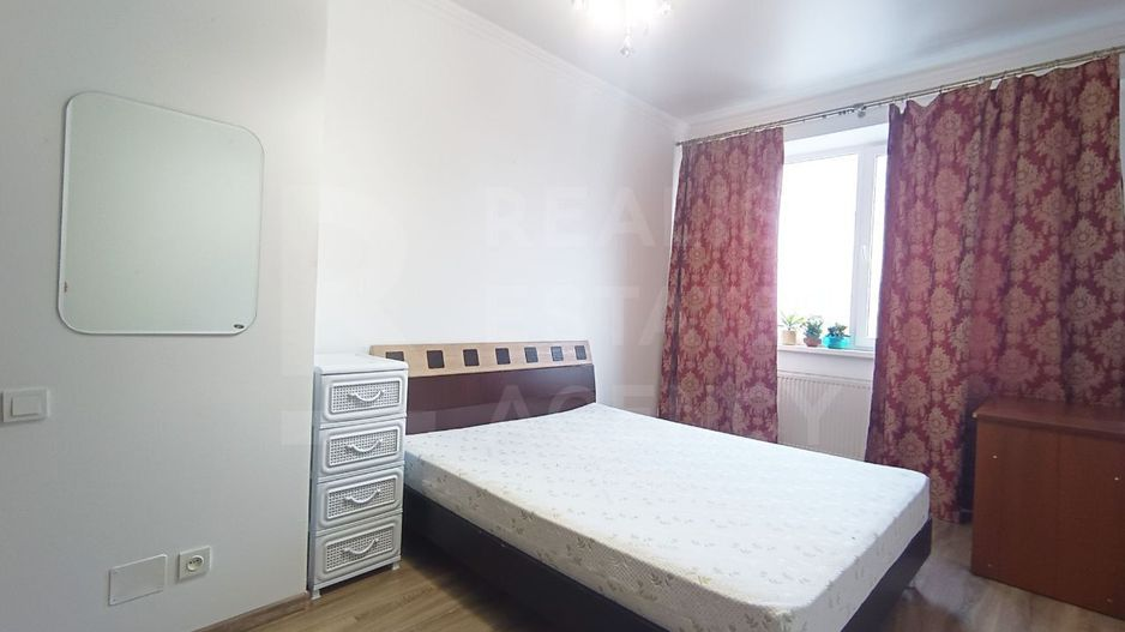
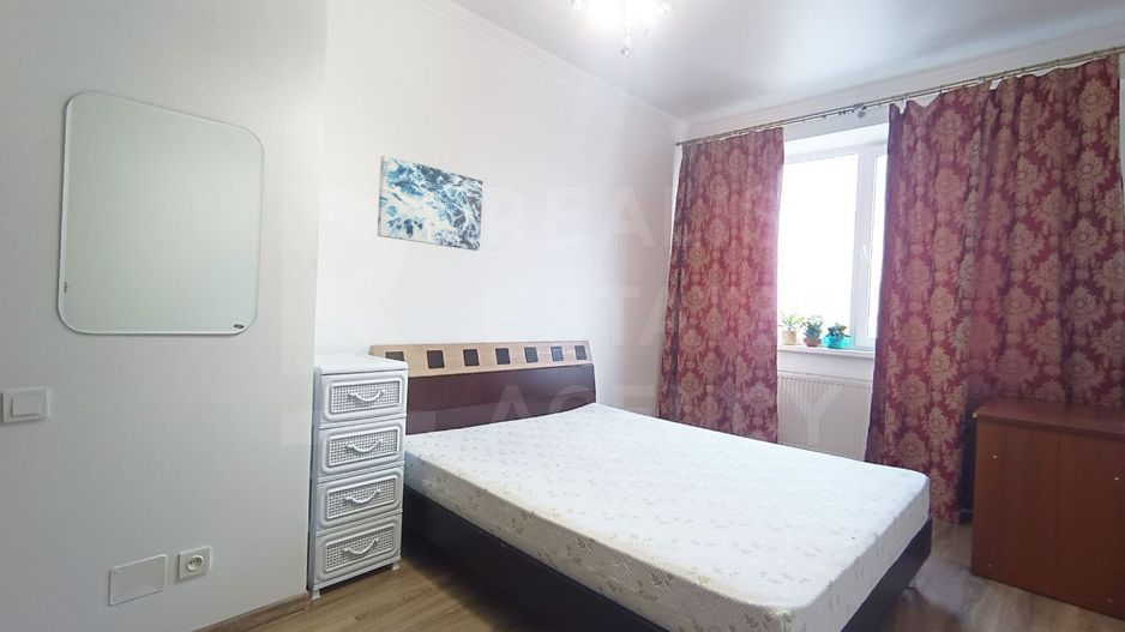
+ wall art (433, 206)
